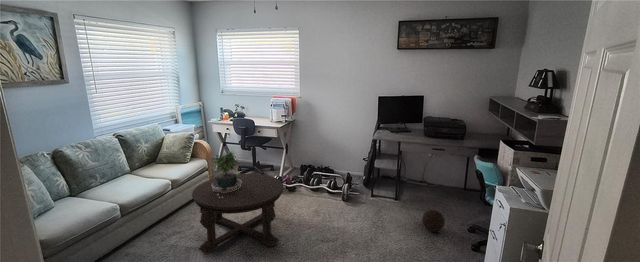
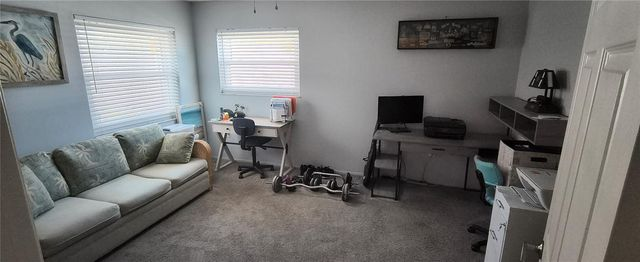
- potted plant (226, 170)
- coffee table (240, 209)
- ball (433, 220)
